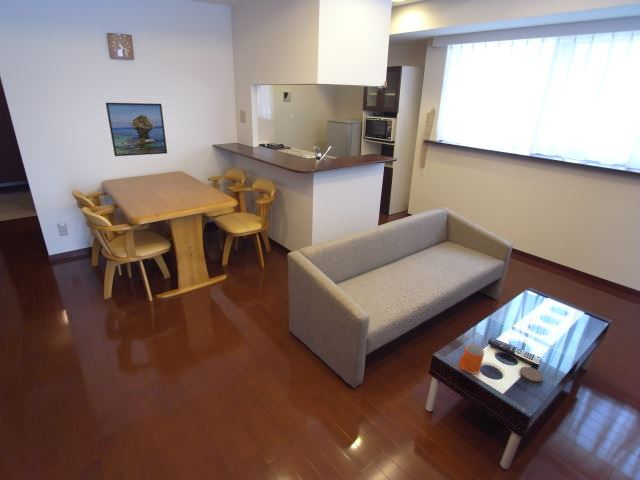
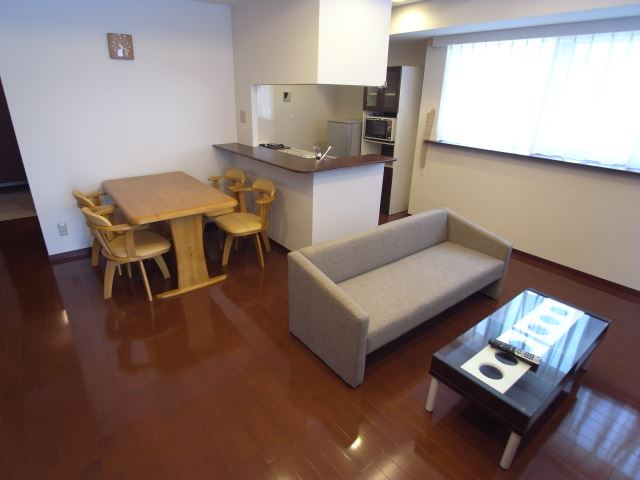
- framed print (138, 129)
- coaster (531, 374)
- mug (471, 360)
